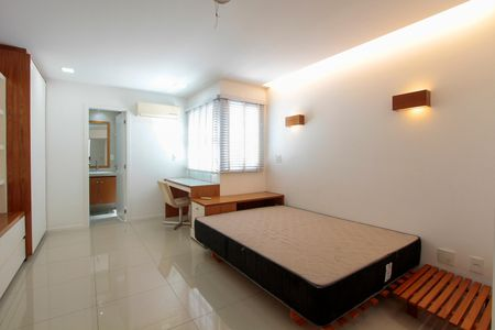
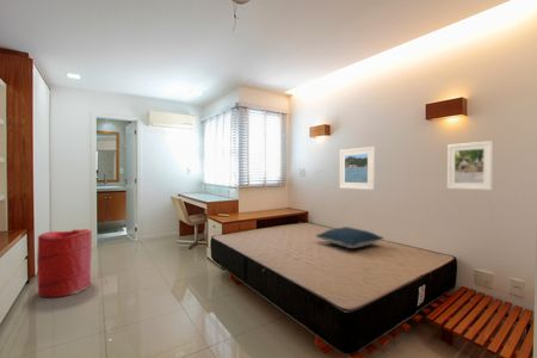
+ pillow (348, 236)
+ laundry hamper (66, 259)
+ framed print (468, 166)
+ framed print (356, 168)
